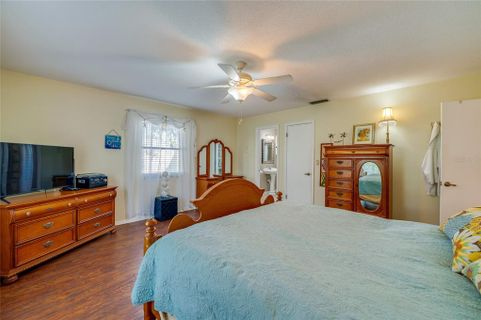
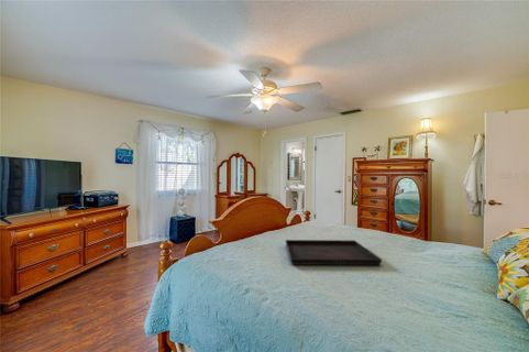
+ serving tray (327, 251)
